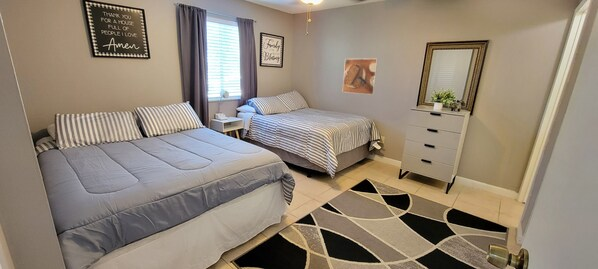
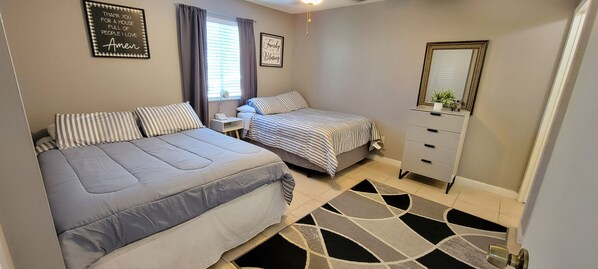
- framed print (359, 76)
